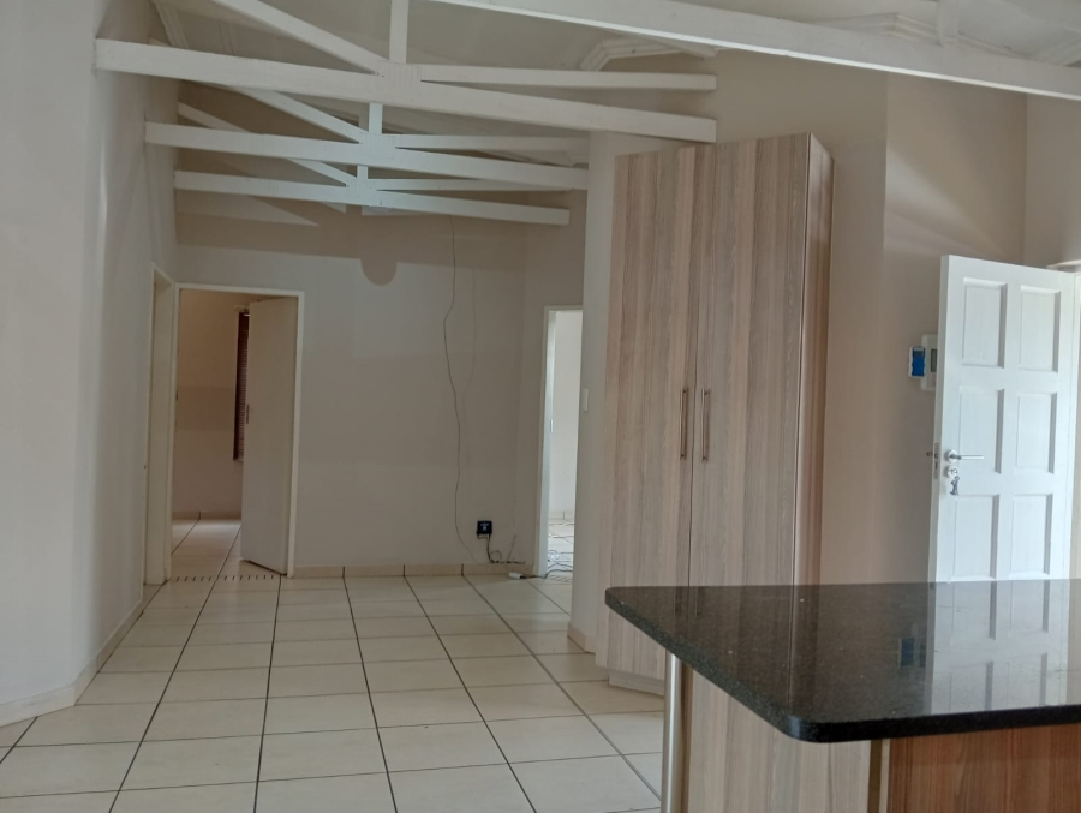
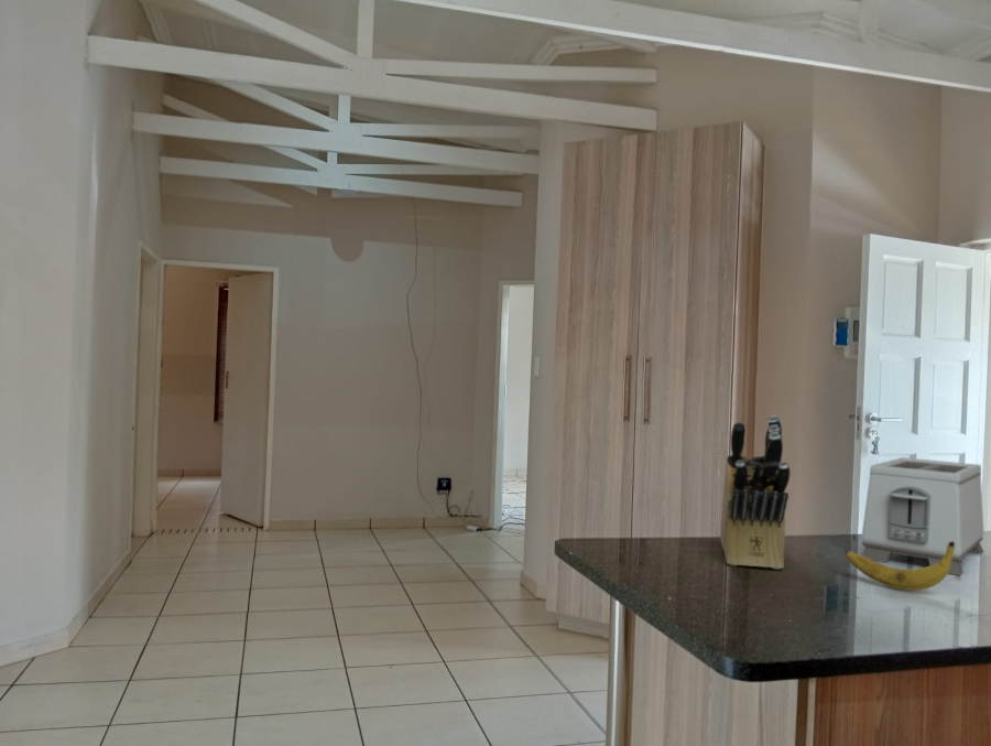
+ banana (894, 567)
+ toaster (924, 510)
+ knife block (753, 486)
